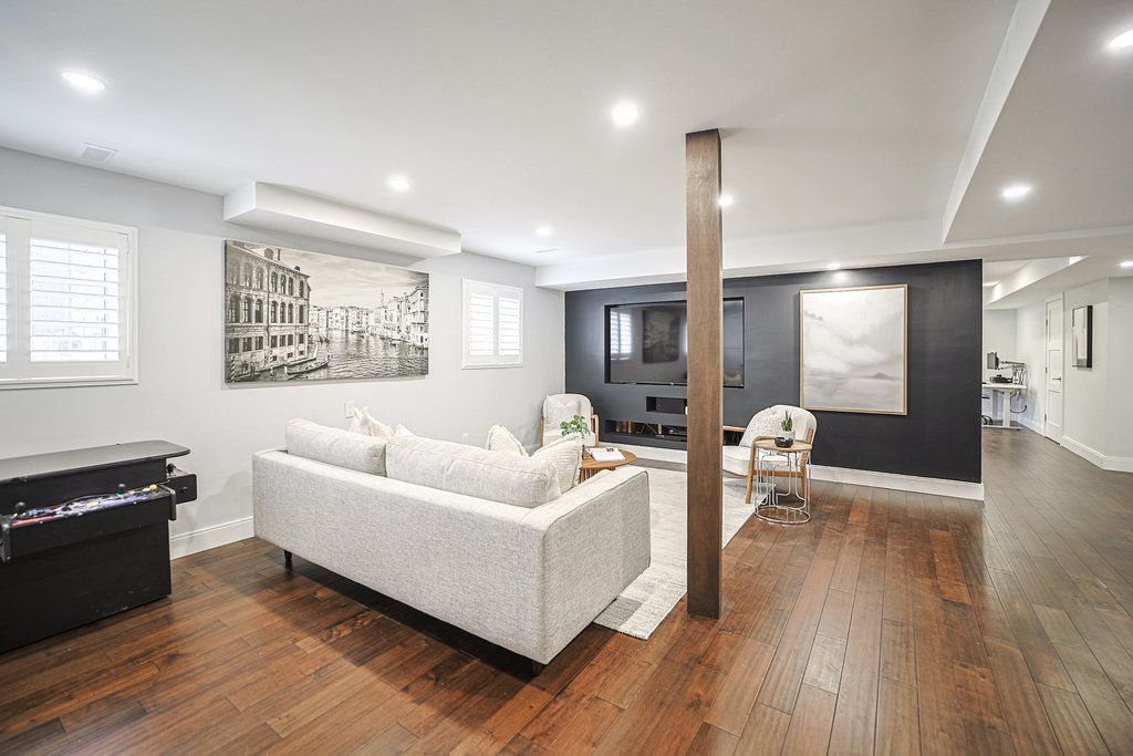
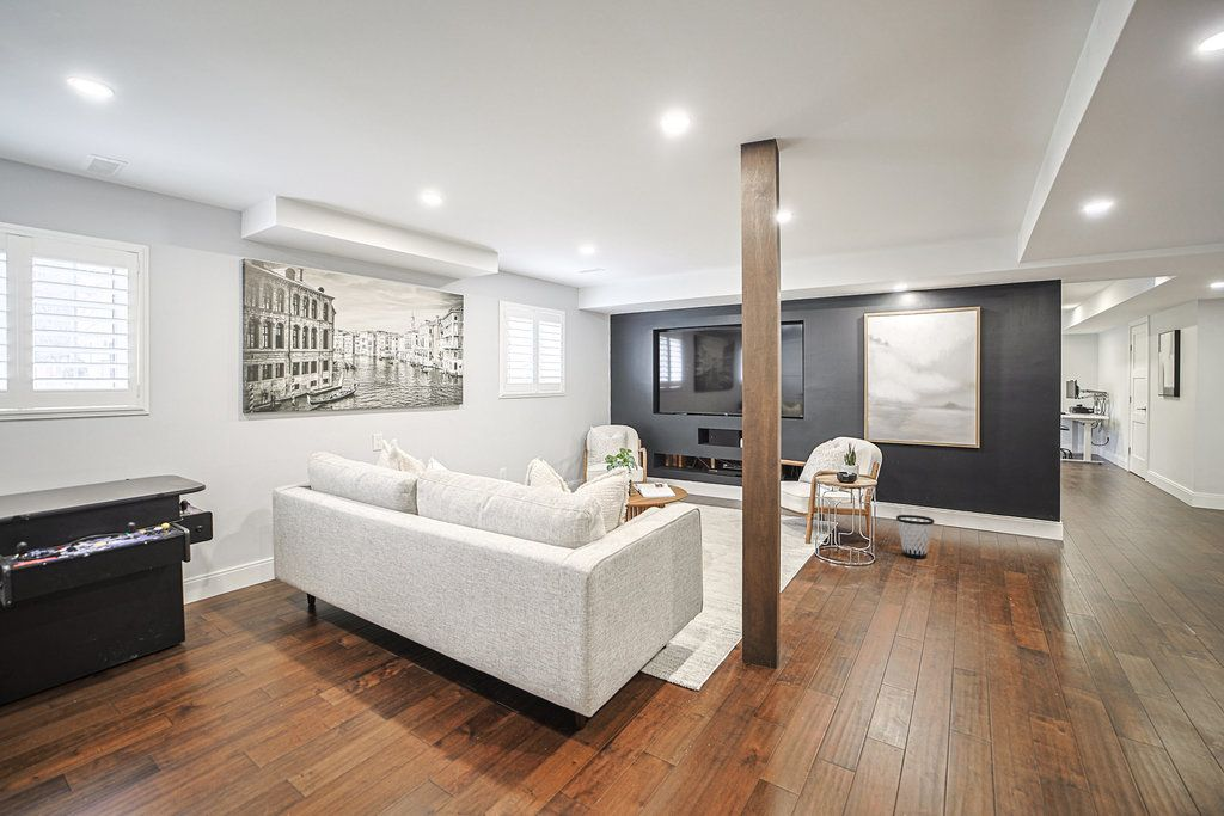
+ wastebasket (913, 536)
